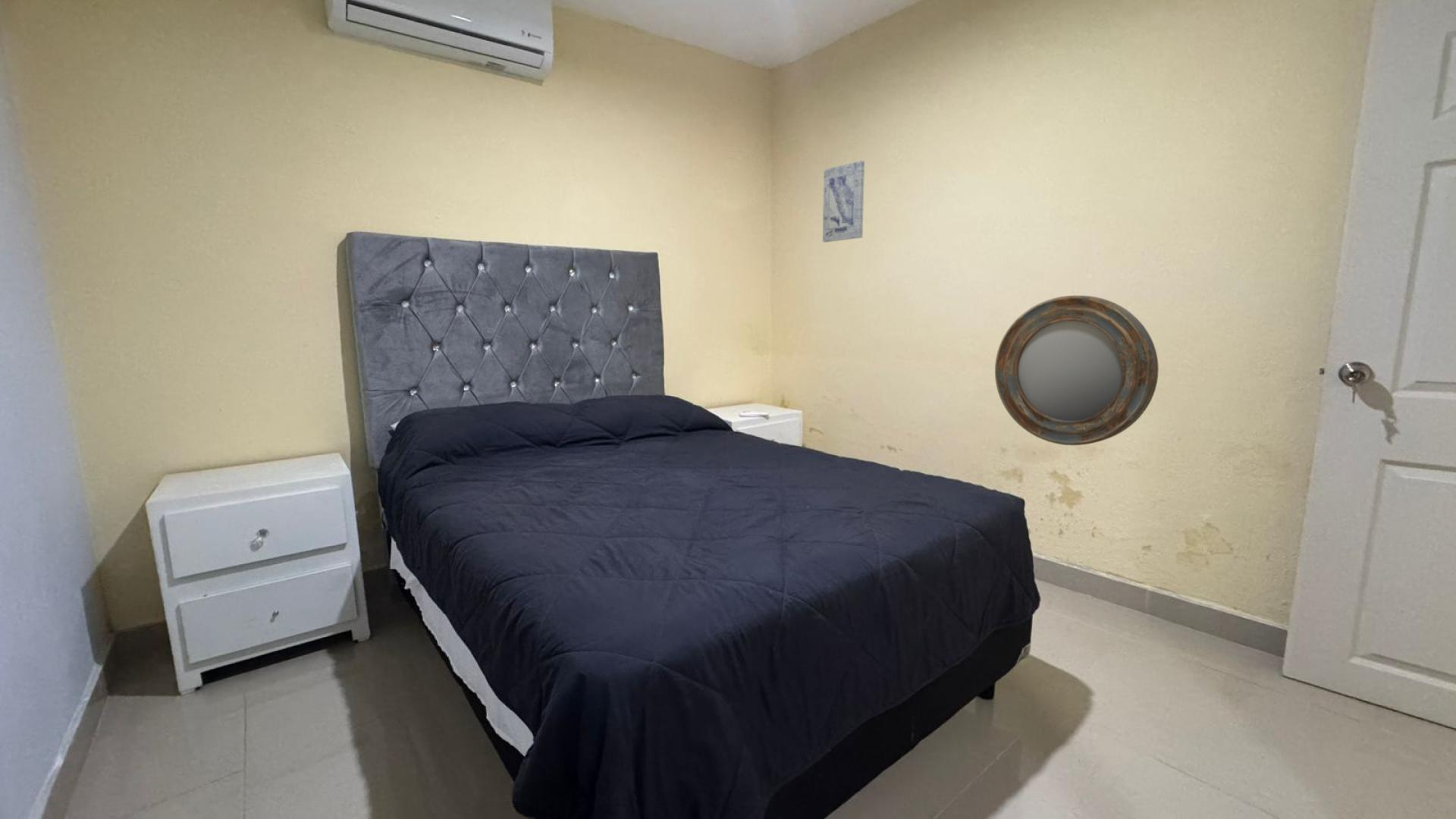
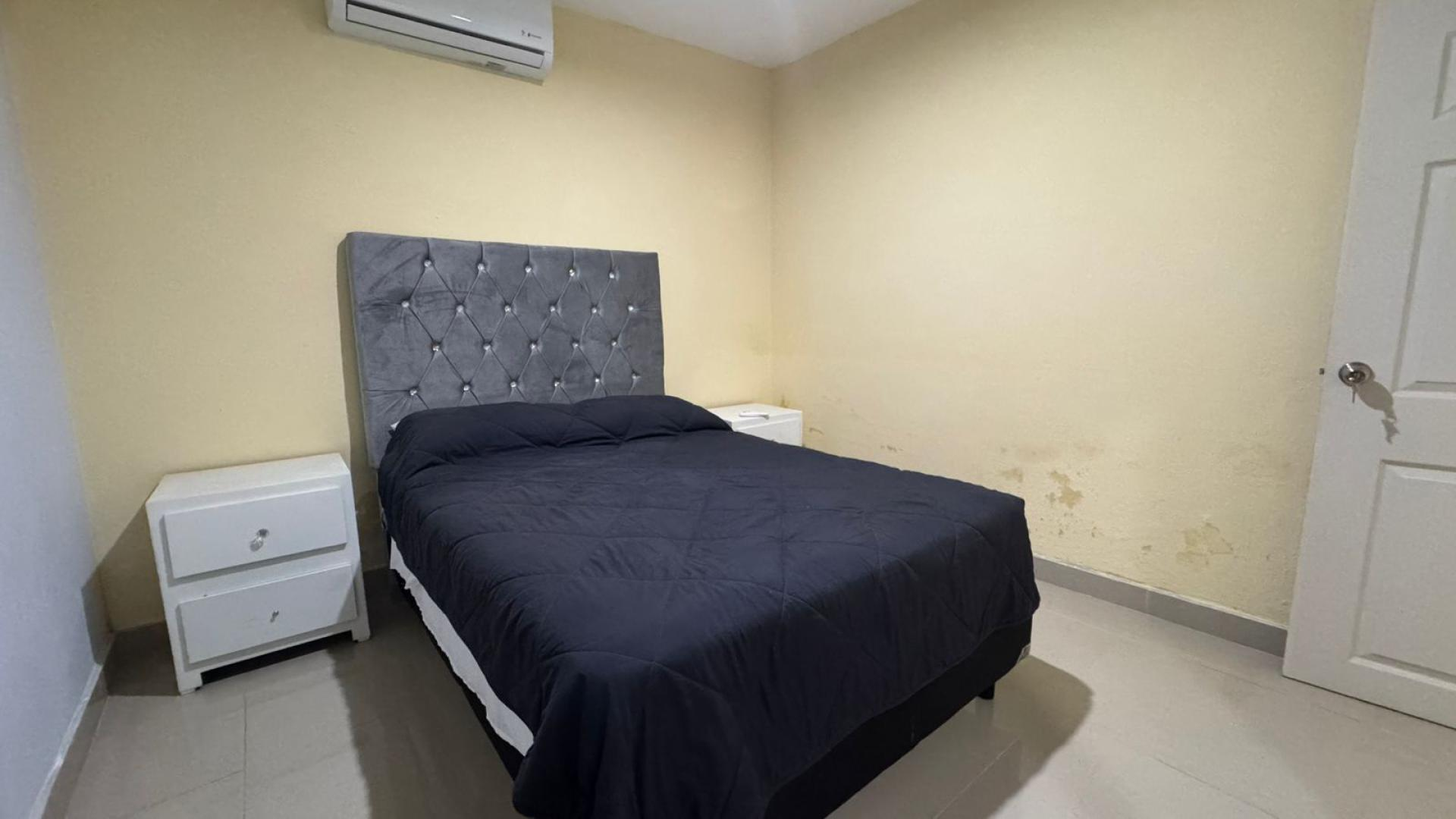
- wall art (843, 202)
- home mirror (1068, 371)
